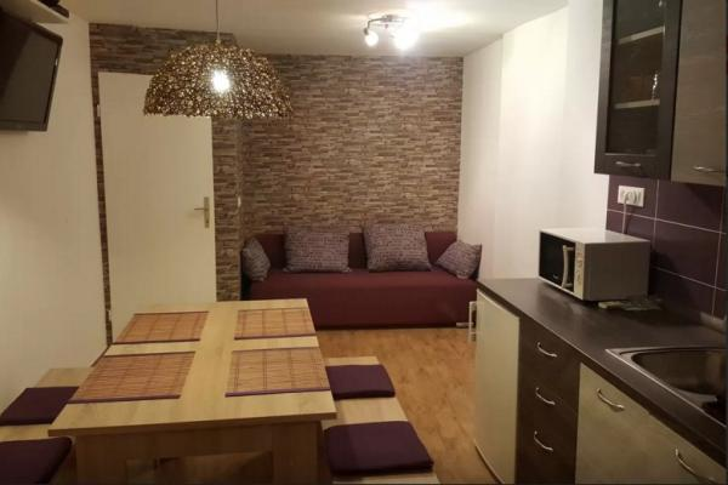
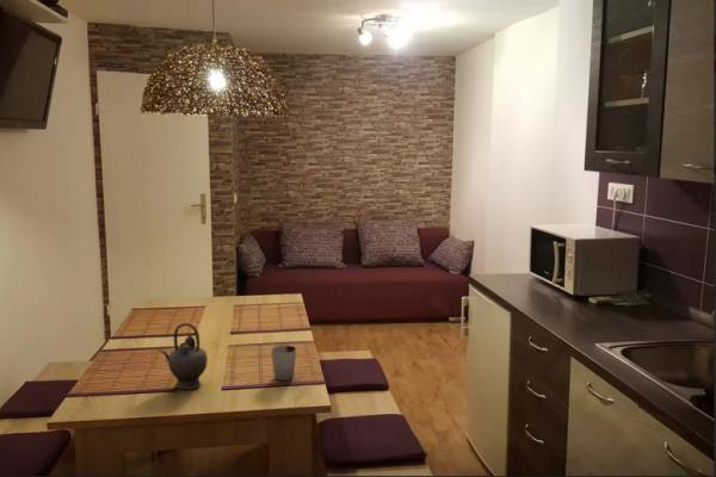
+ cup (284, 361)
+ teapot (183, 354)
